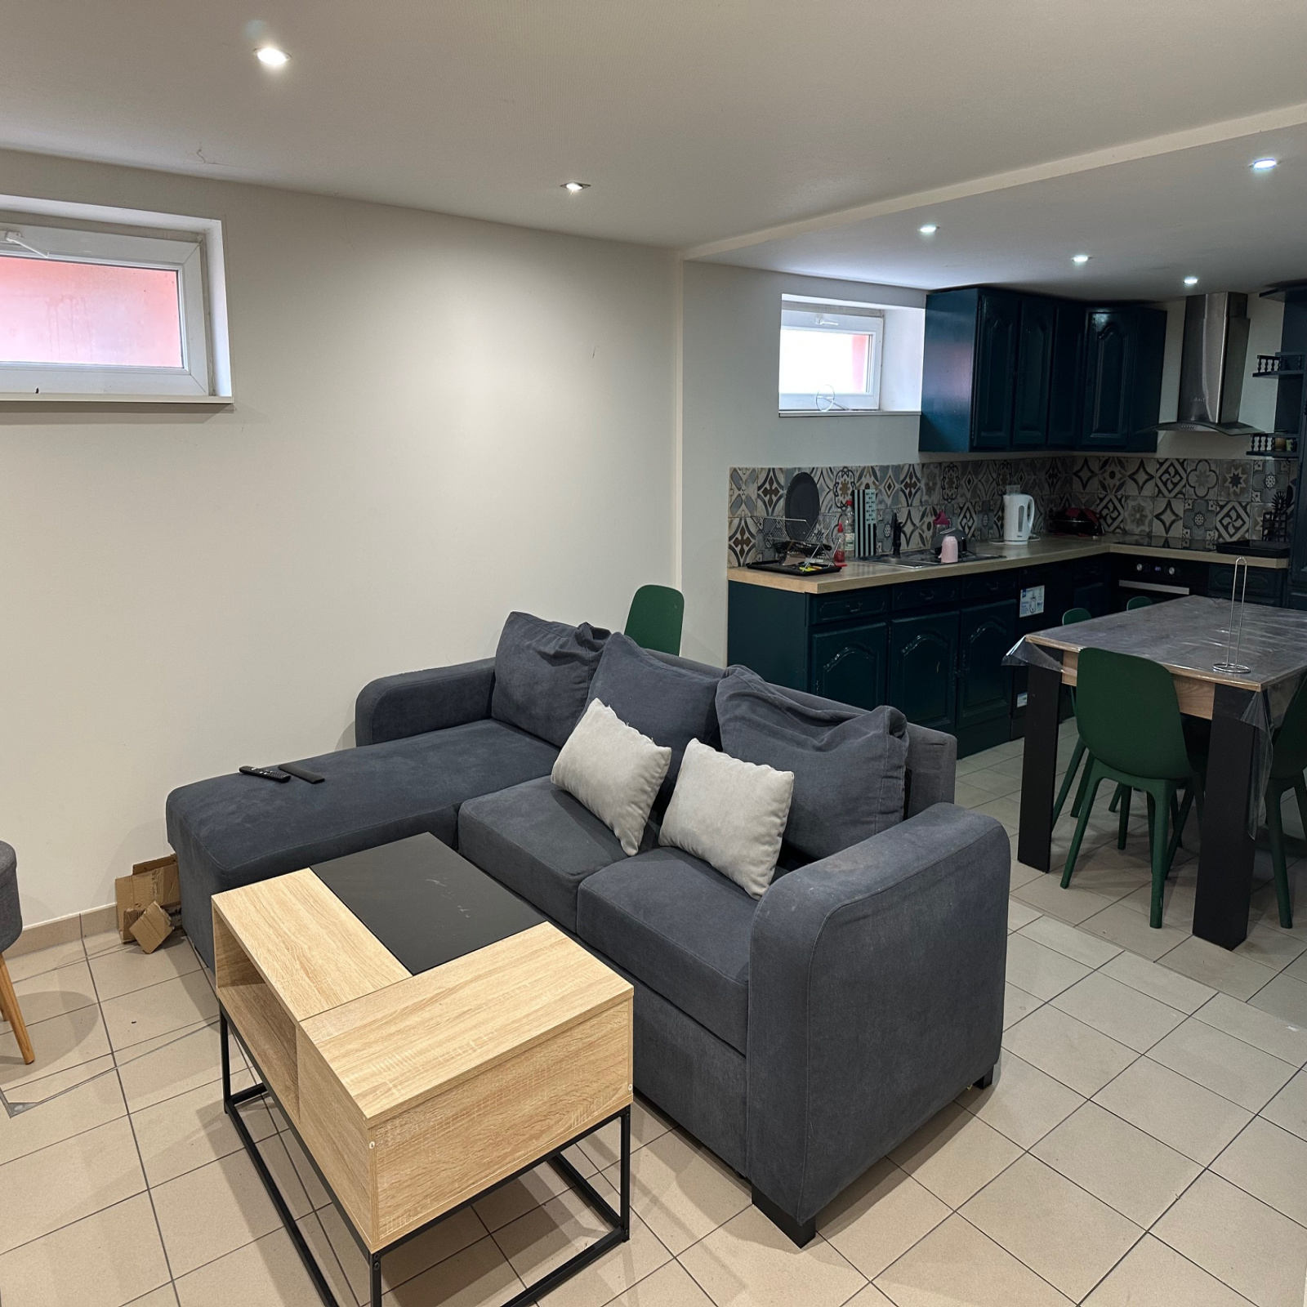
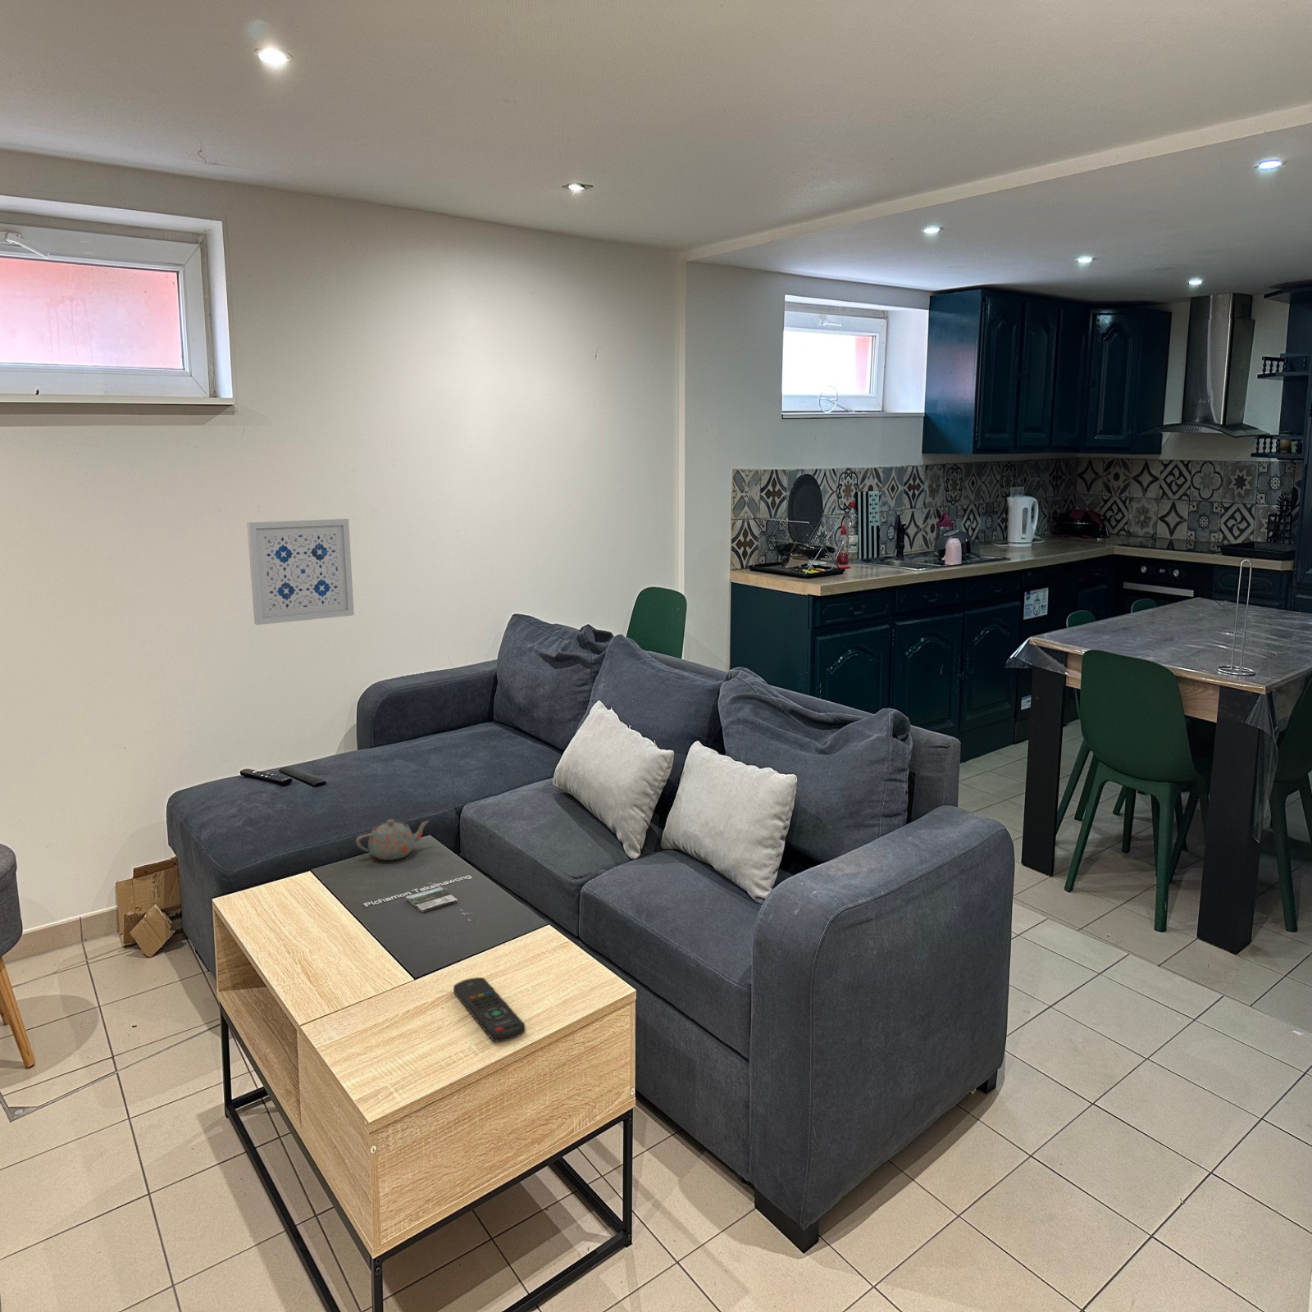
+ wall art (302, 569)
+ magazine (429, 896)
+ teapot (394, 836)
+ remote control (488, 1007)
